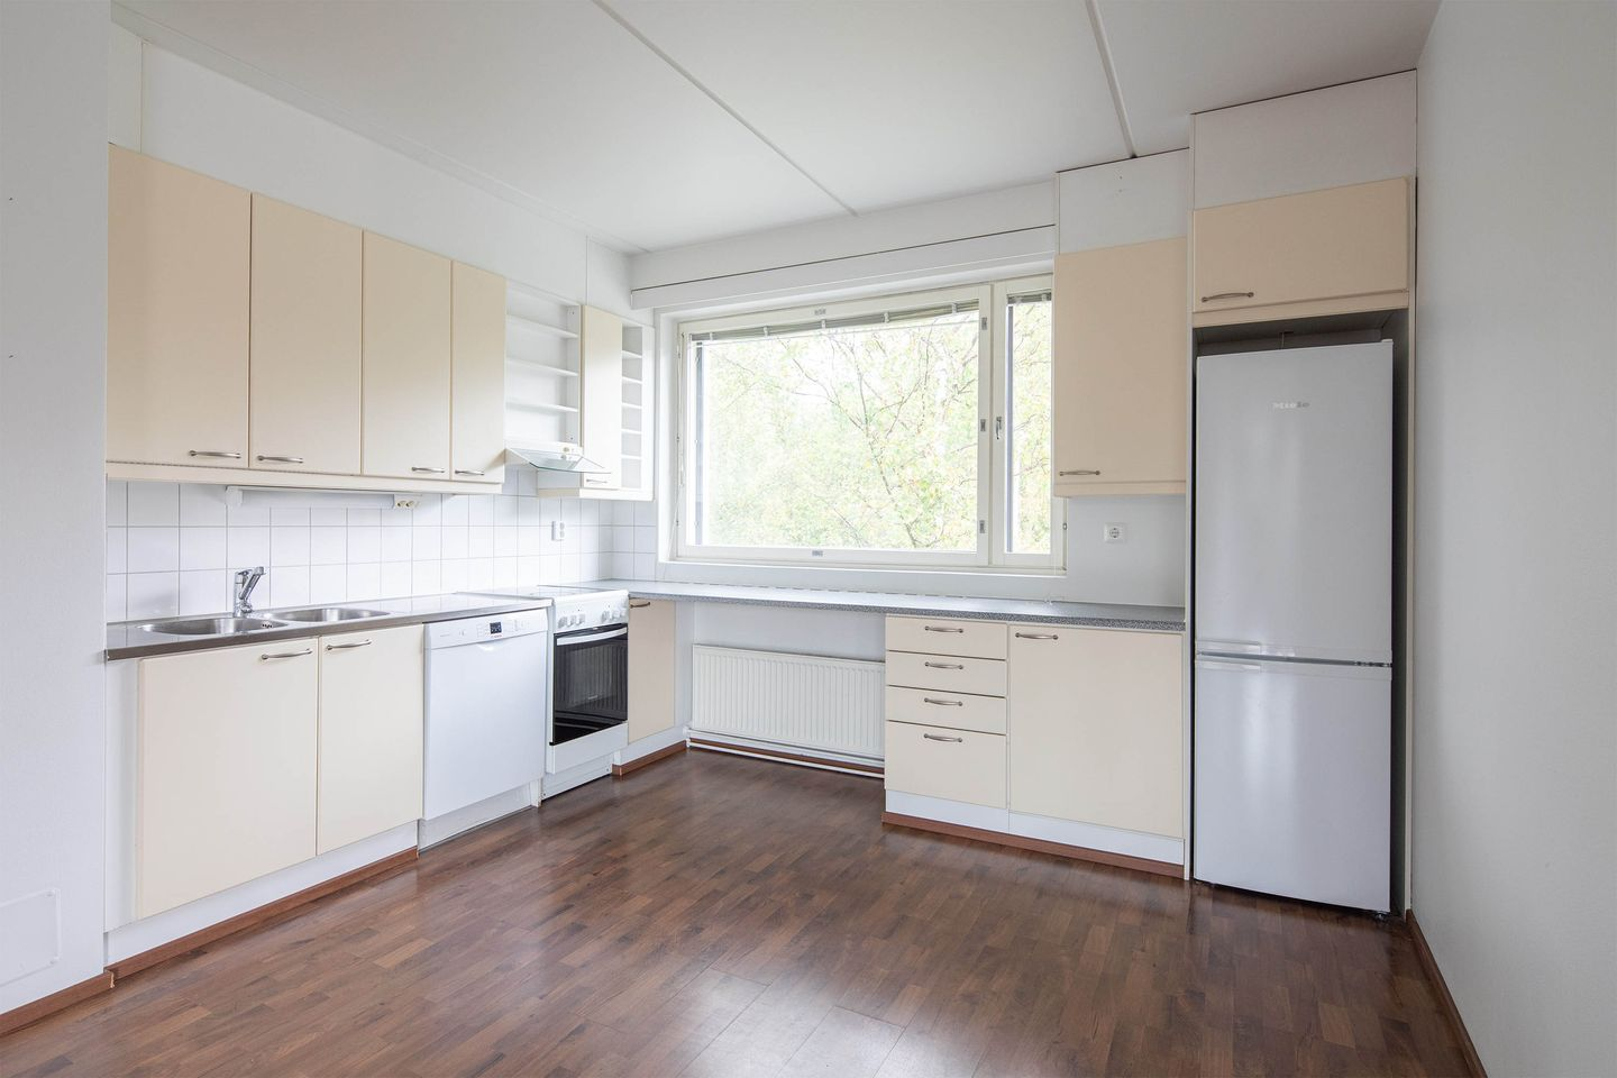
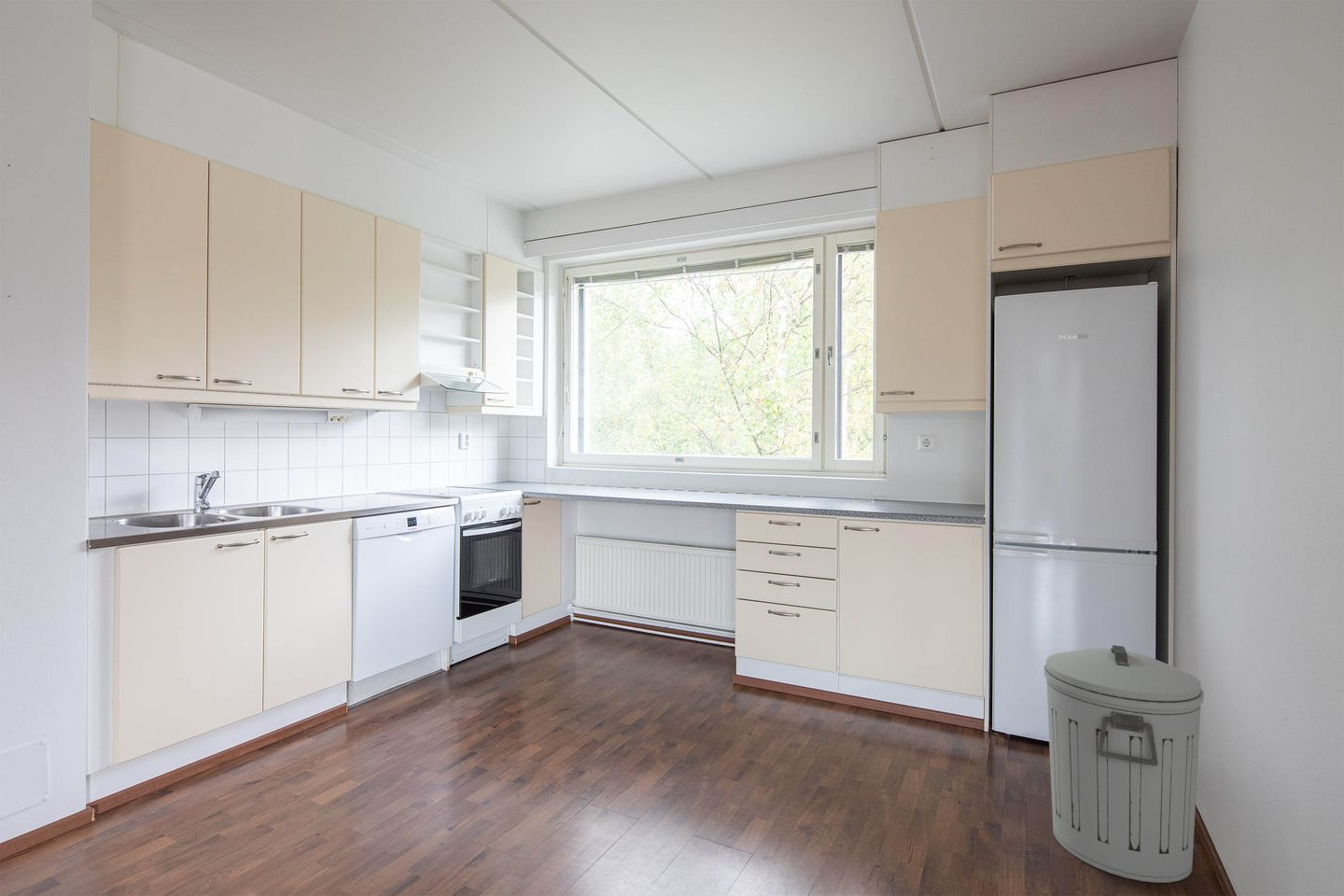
+ trash can (1119, 747)
